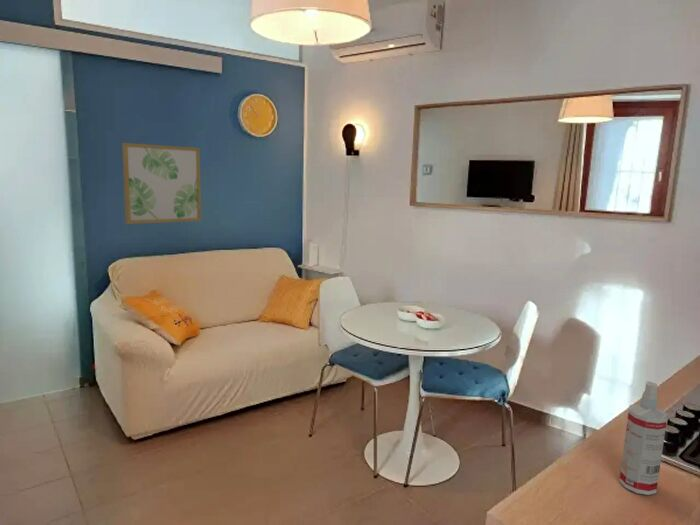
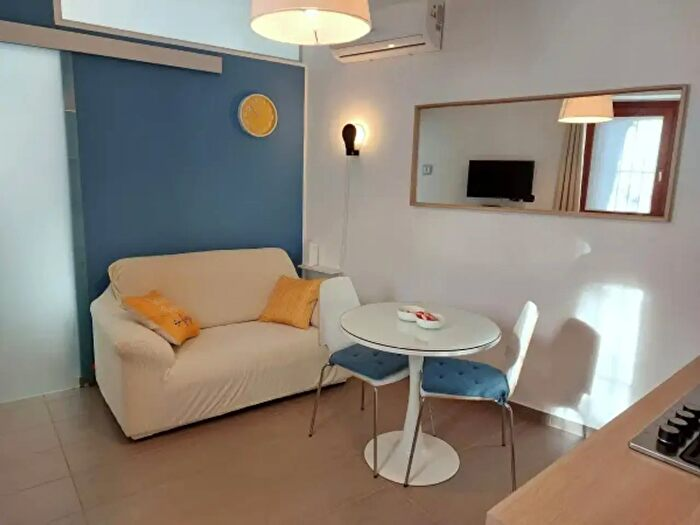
- wall art (164, 184)
- spray bottle (644, 434)
